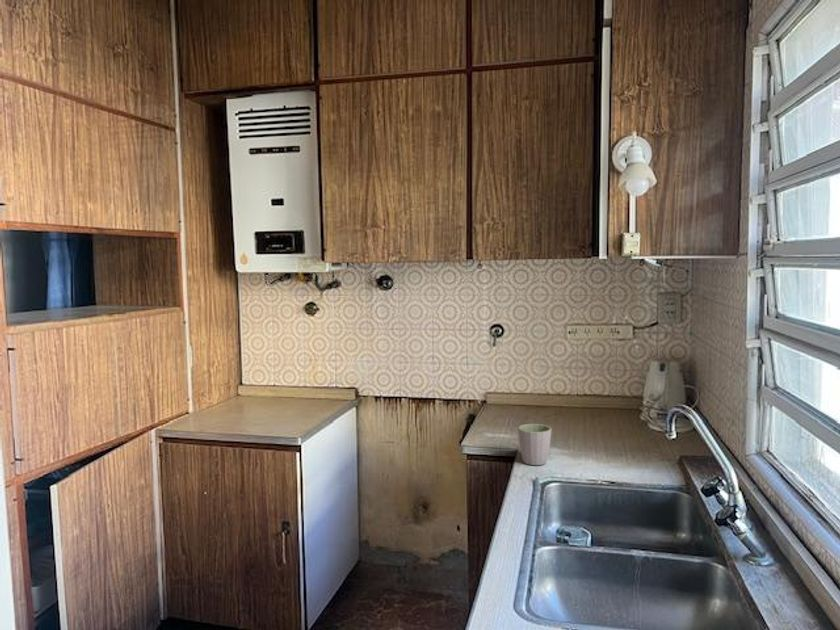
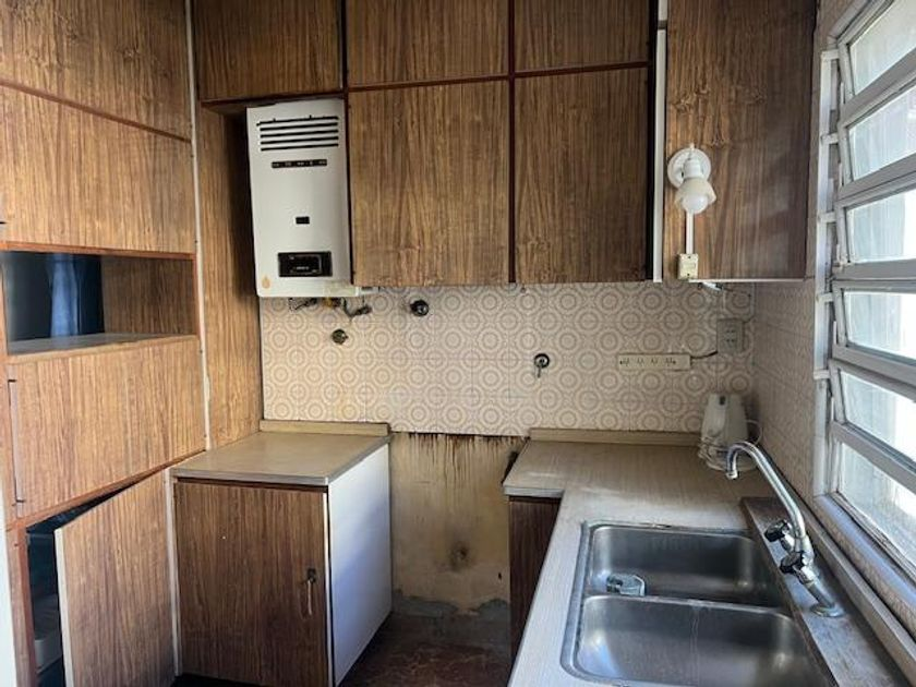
- mug (536, 443)
